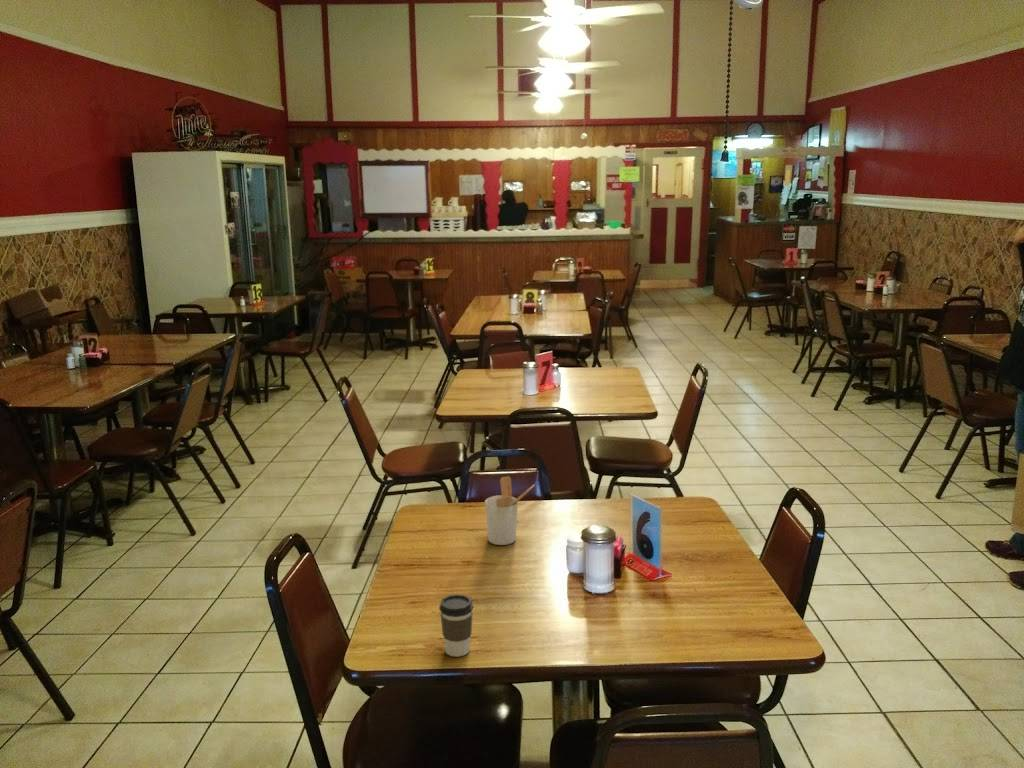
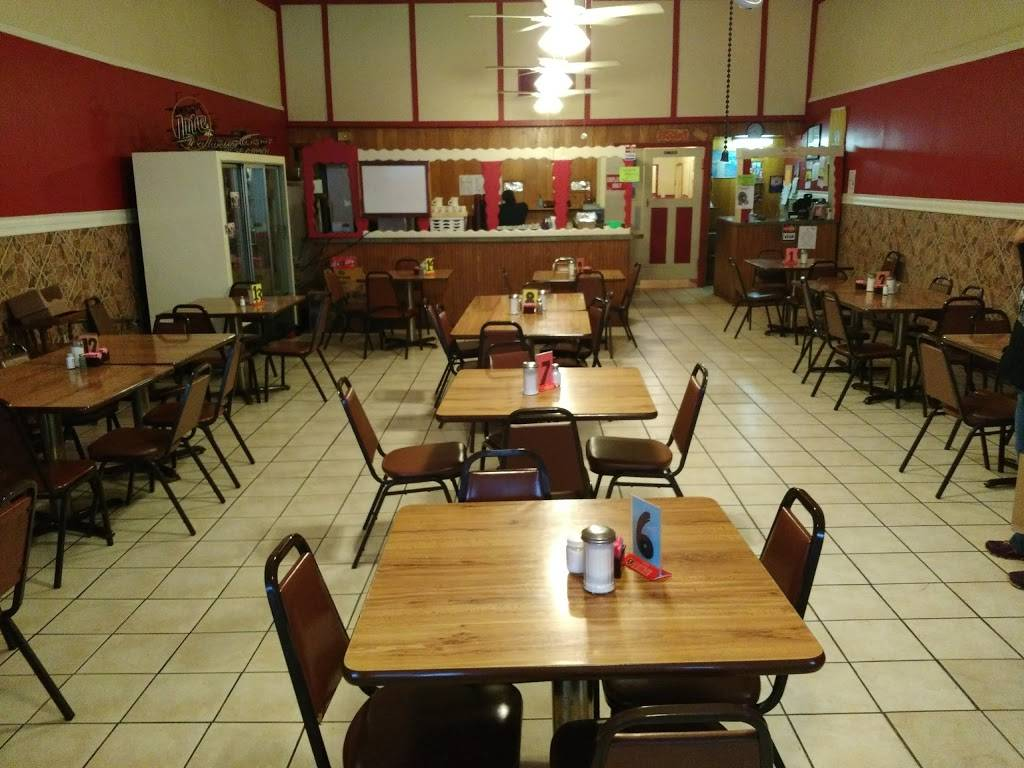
- coffee cup (456, 625)
- utensil holder (510, 511)
